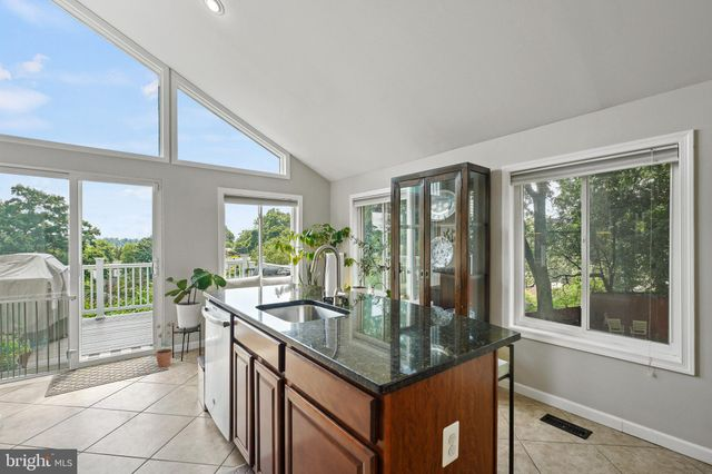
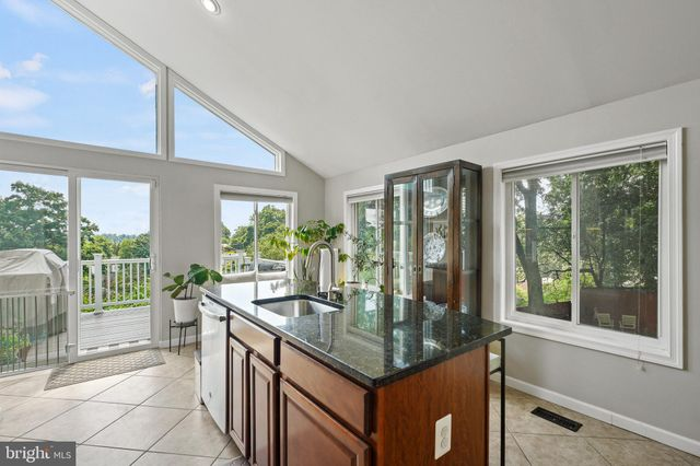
- potted plant (165, 343)
